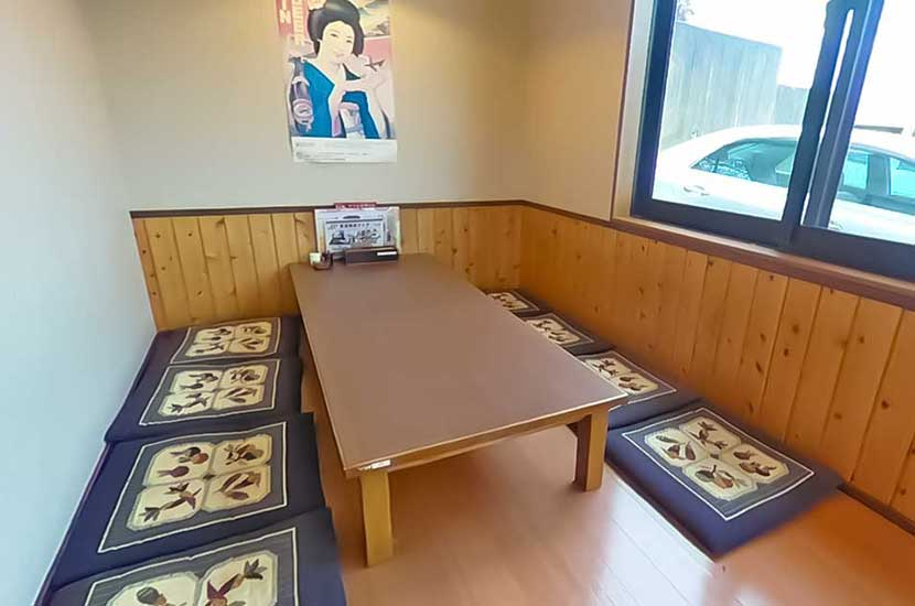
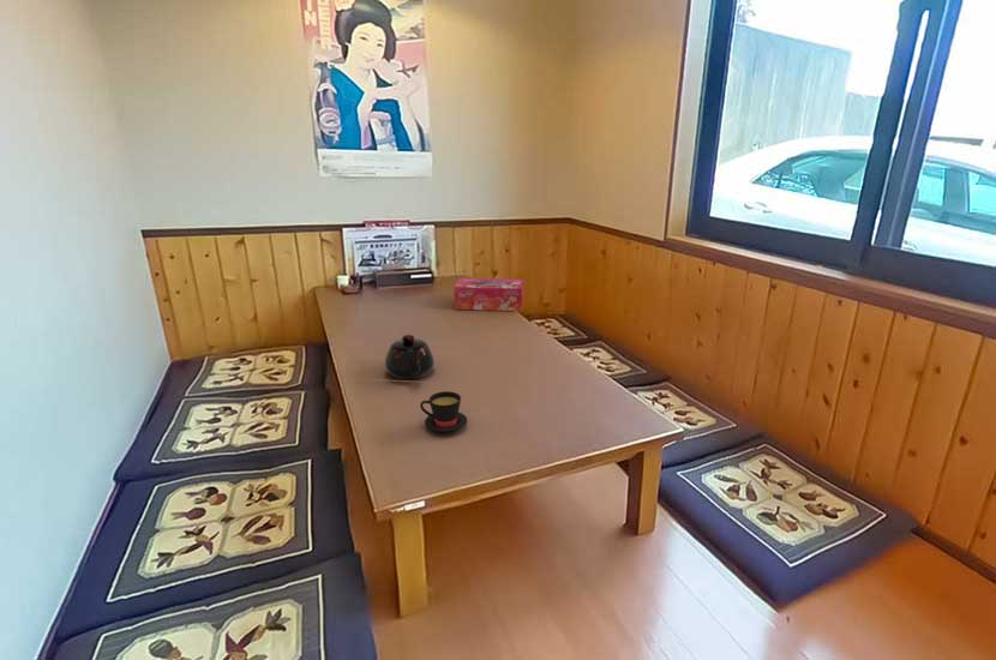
+ teapot (409, 355)
+ teacup (443, 412)
+ tissue box (490, 294)
